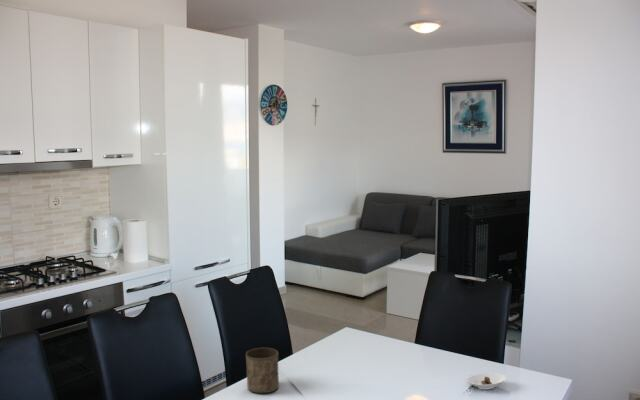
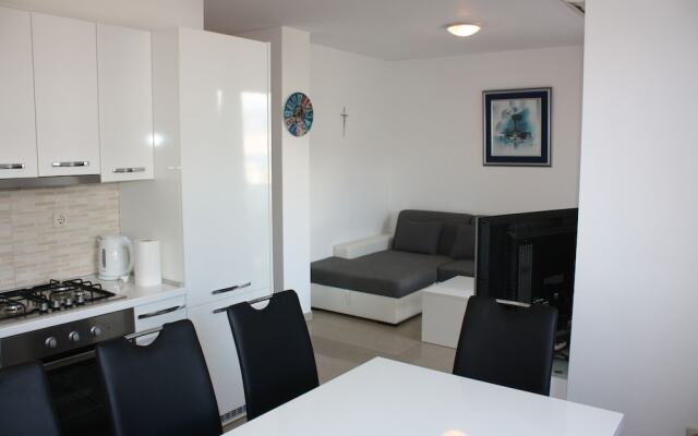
- saucer (486, 381)
- cup (262, 370)
